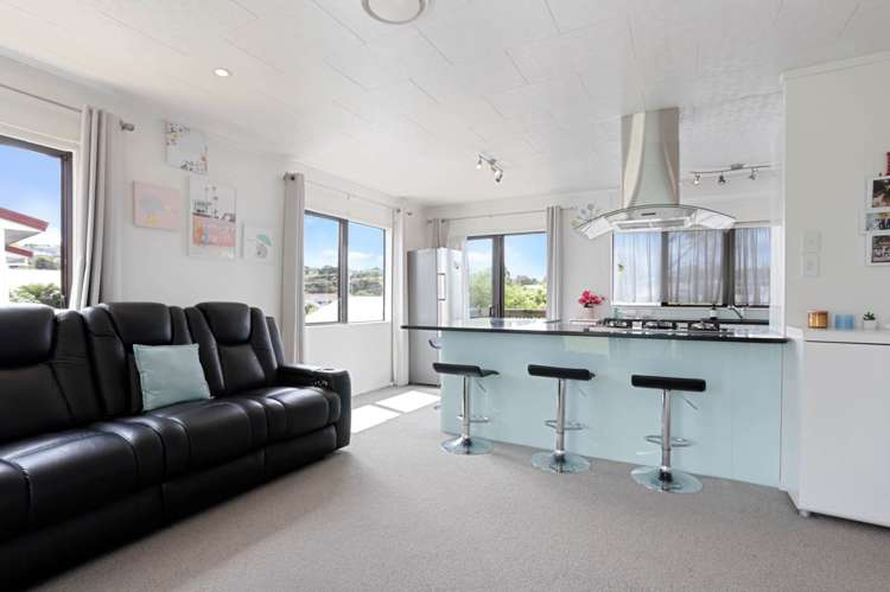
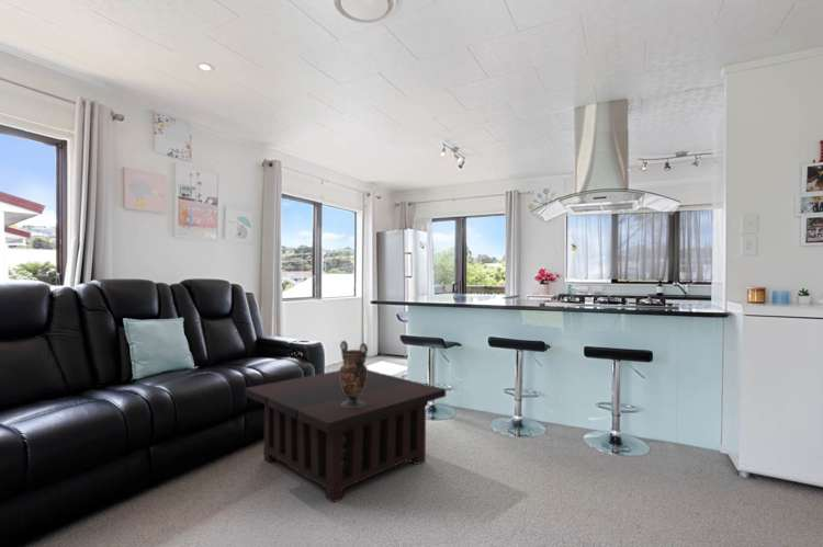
+ vase (353, 373)
+ coffee table (345, 424)
